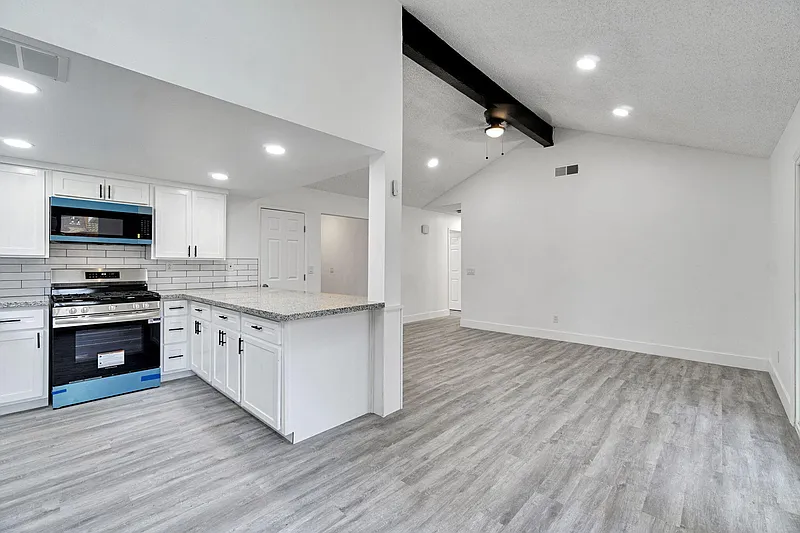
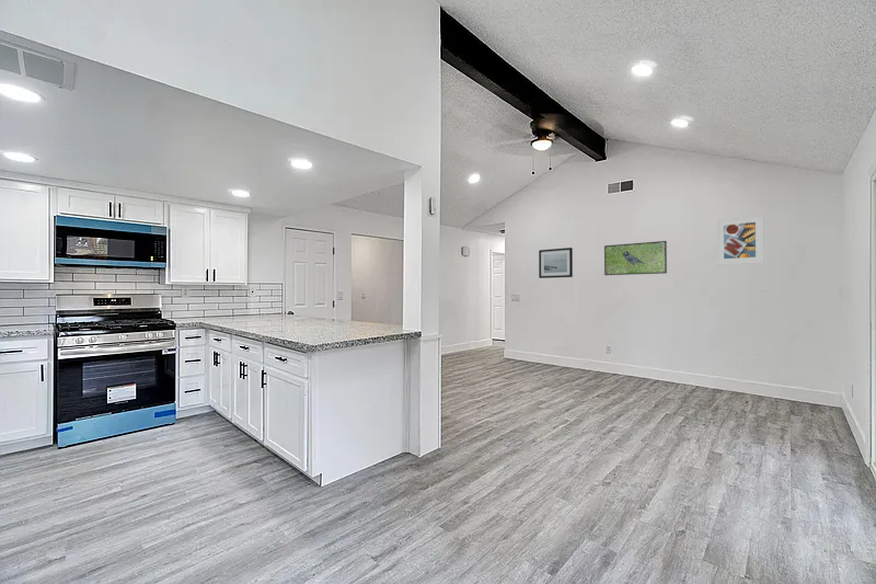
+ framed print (739, 240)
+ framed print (634, 259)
+ wall art (555, 263)
